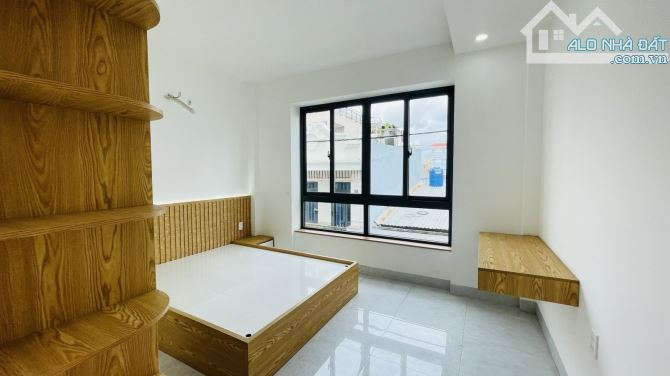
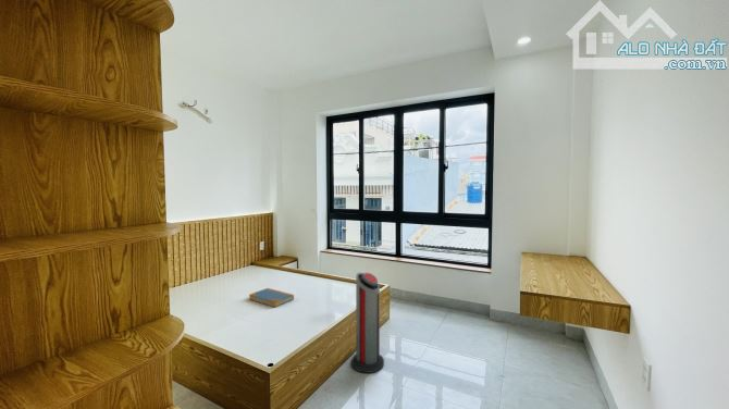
+ air purifier (368, 318)
+ book (271, 297)
